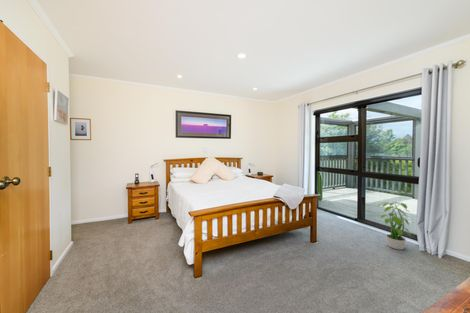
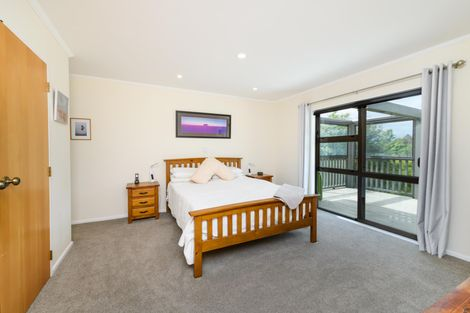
- potted plant (391, 223)
